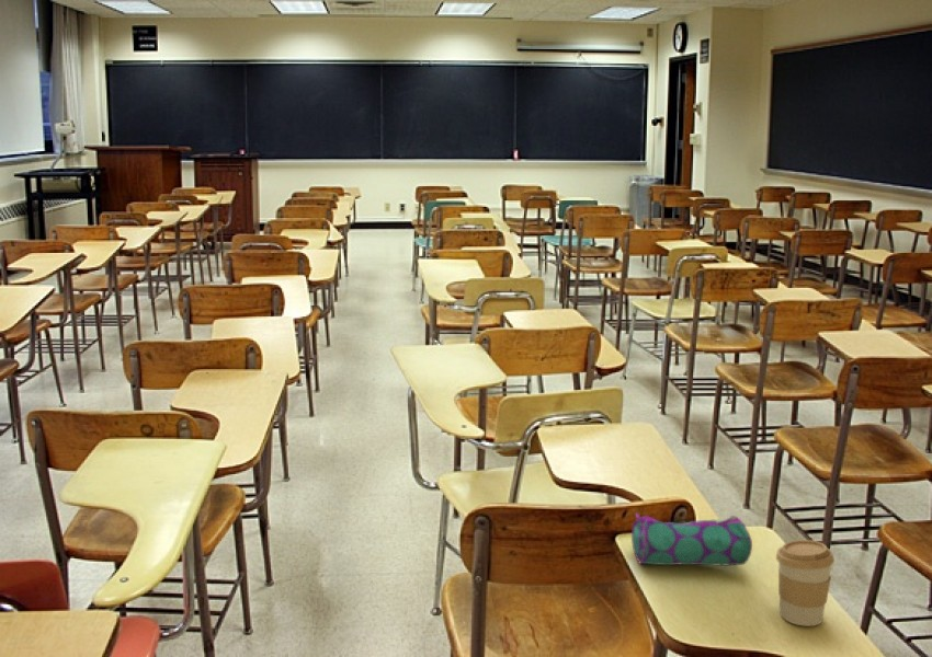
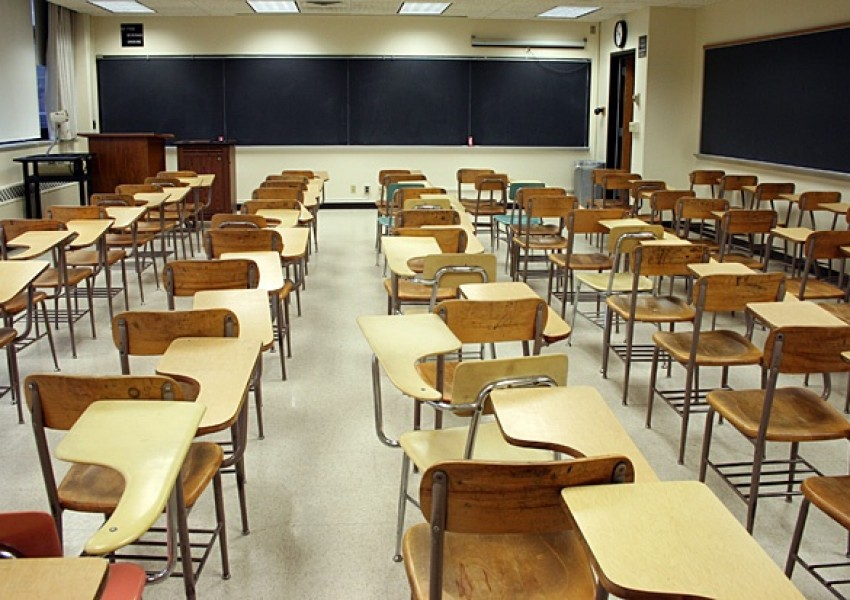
- pencil case (690, 539)
- coffee cup (803, 580)
